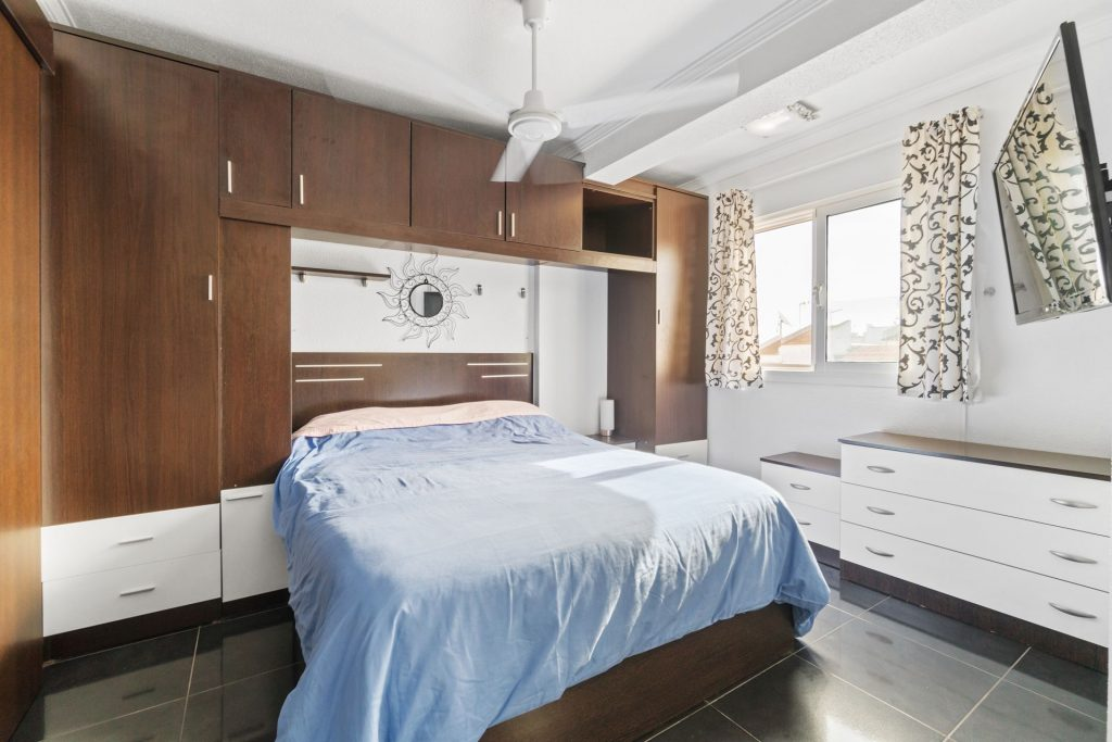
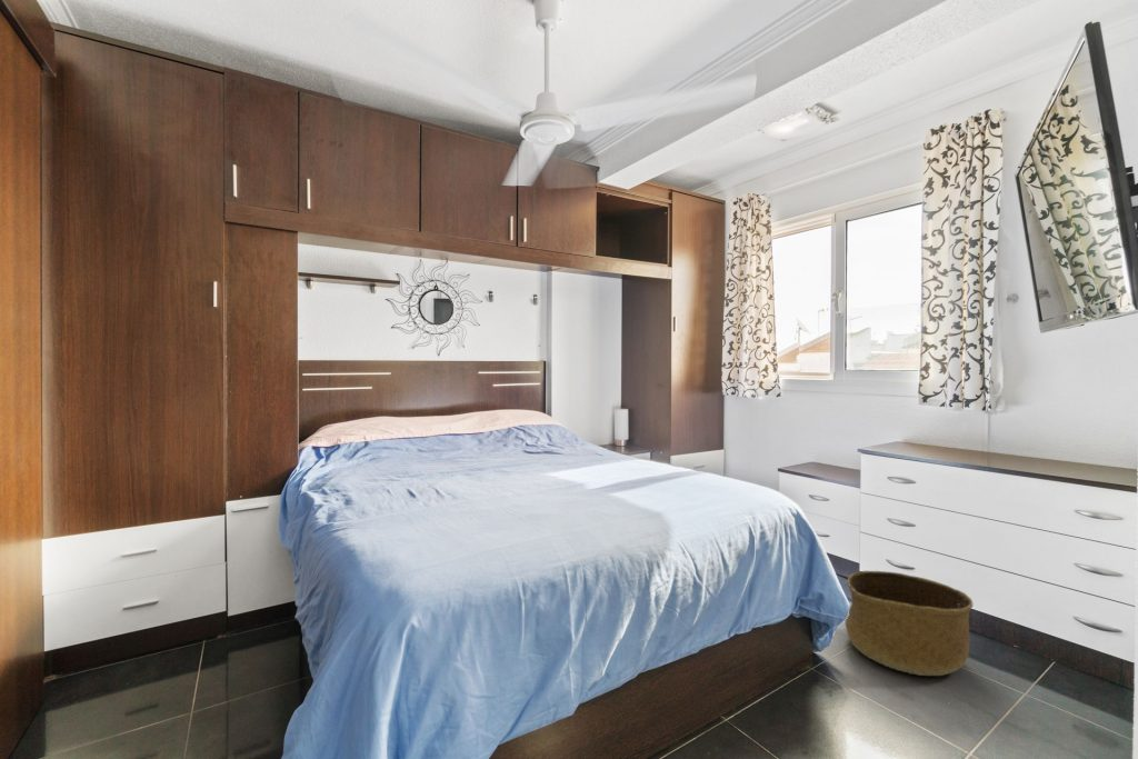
+ basket (905, 620)
